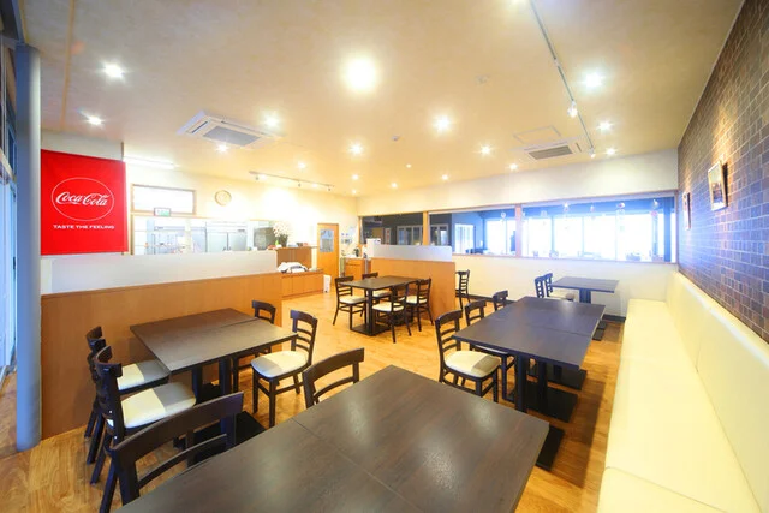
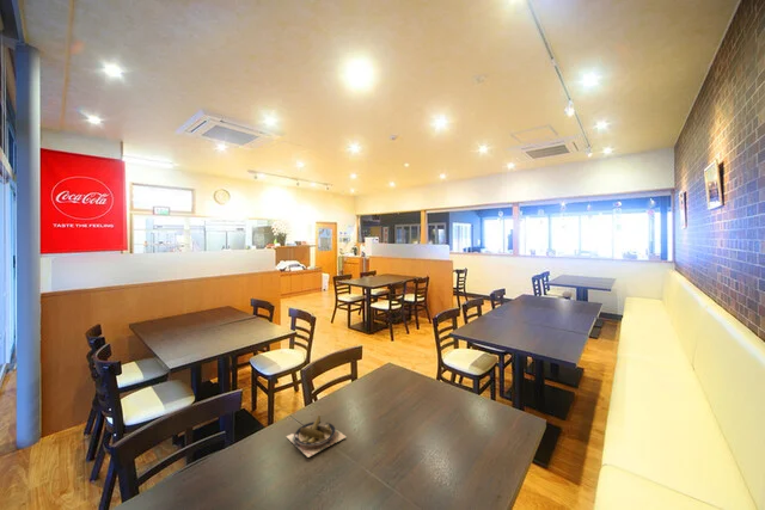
+ plate (316, 429)
